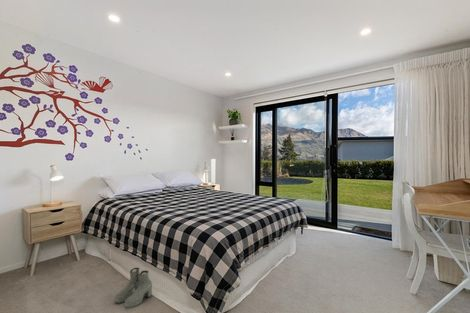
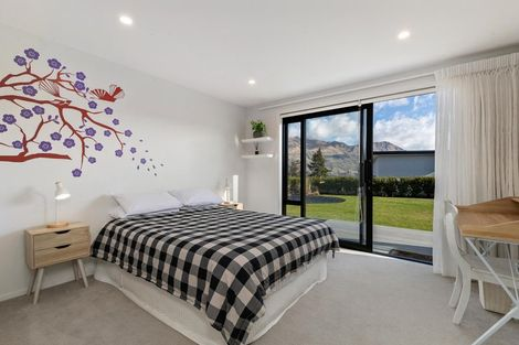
- boots (134, 285)
